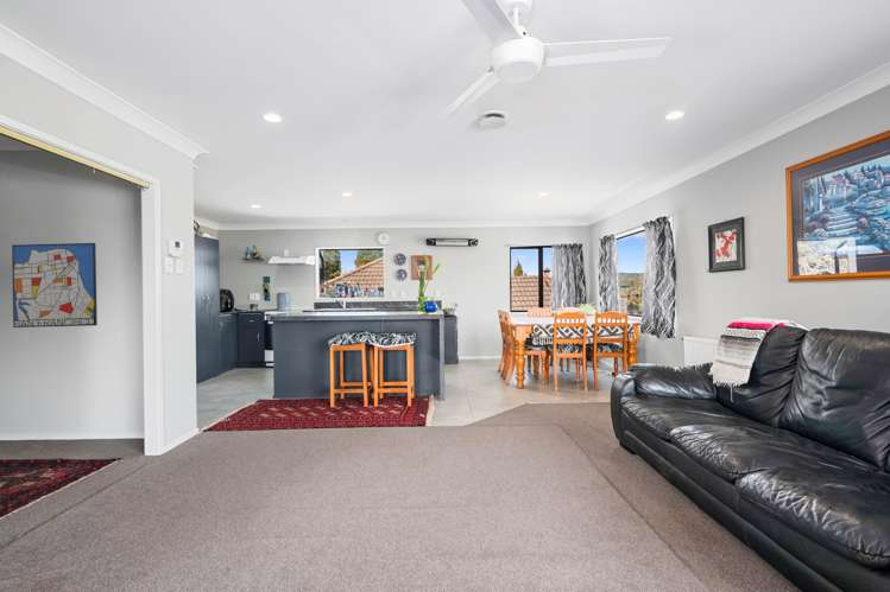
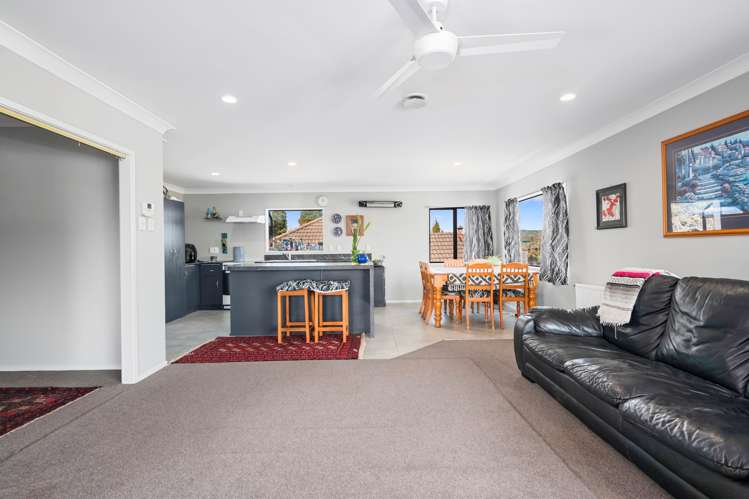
- wall art (53, 285)
